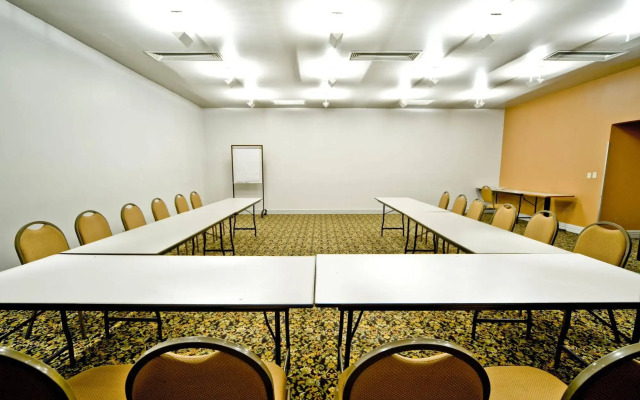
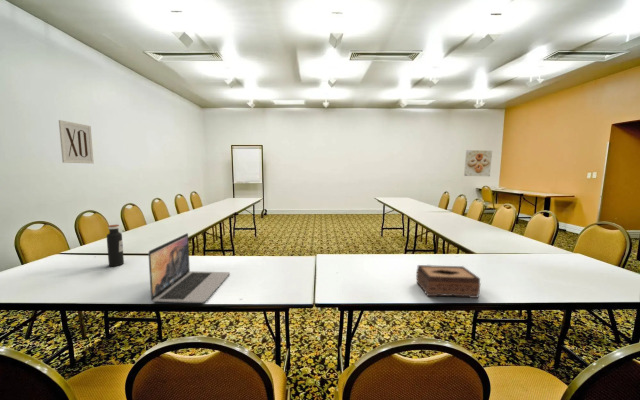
+ laptop (188, 264)
+ tissue box (446, 280)
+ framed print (478, 163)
+ wall art (77, 143)
+ water bottle (115, 245)
